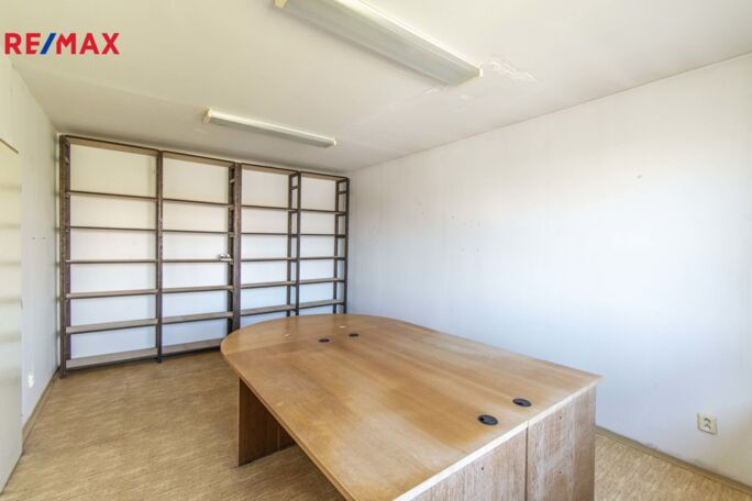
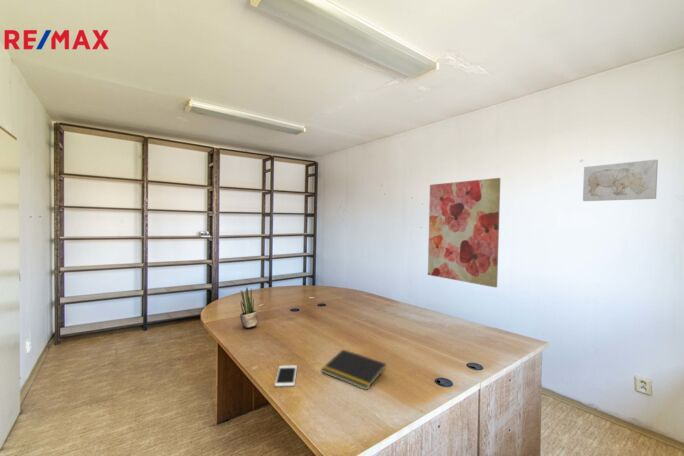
+ cell phone (286, 375)
+ potted plant (247, 306)
+ wall art (460, 231)
+ wall art (617, 181)
+ notepad (353, 367)
